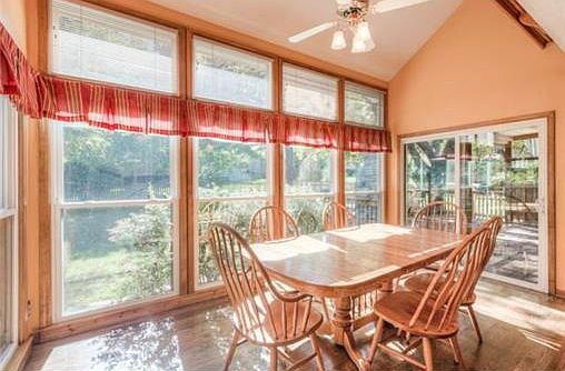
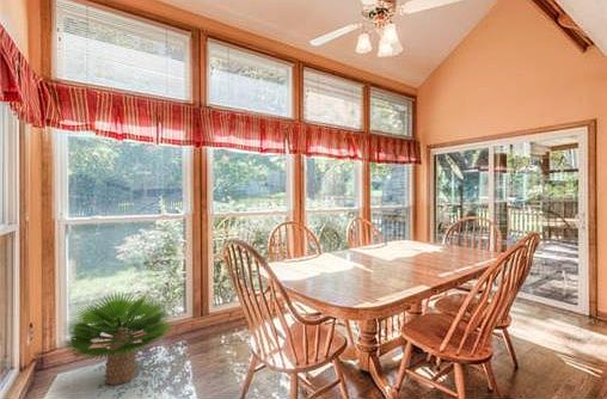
+ potted plant (119, 333)
